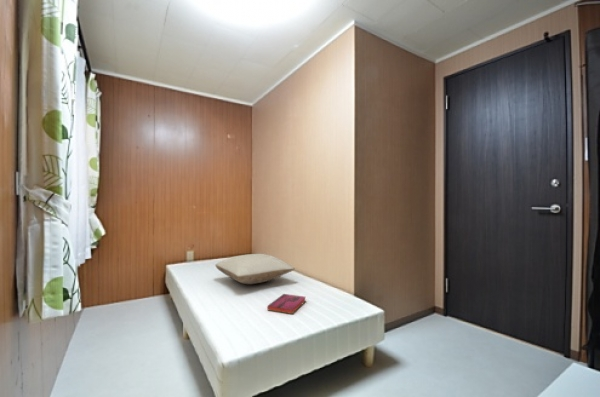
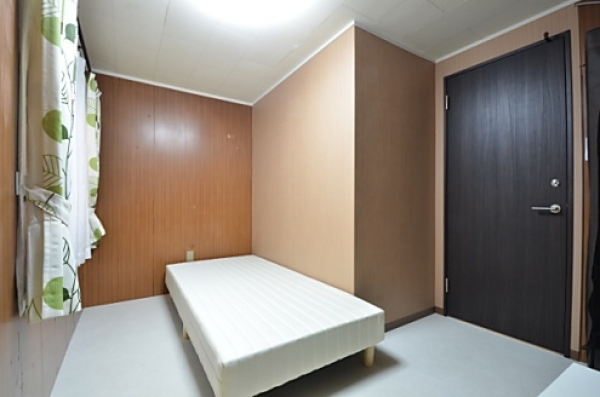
- pillow (253, 268)
- hardback book (287, 303)
